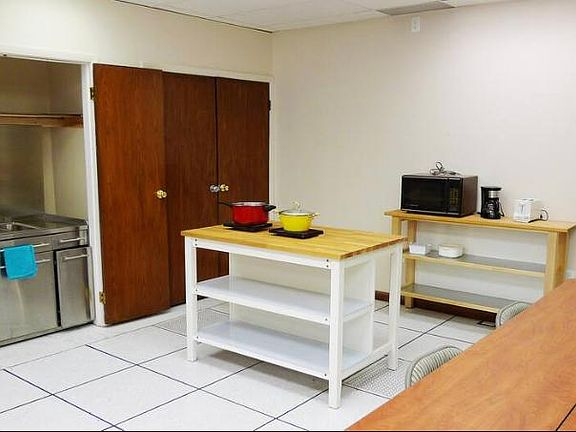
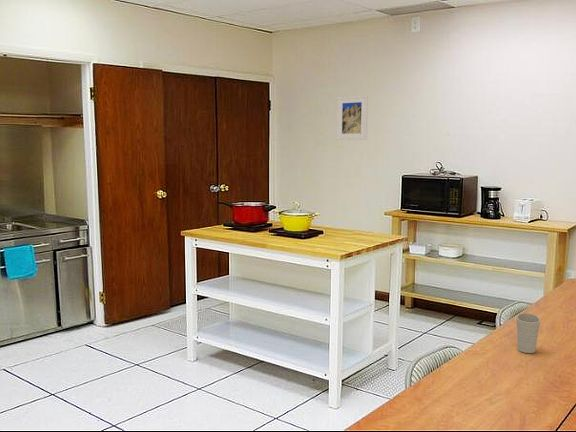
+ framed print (351, 118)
+ cup (527, 333)
